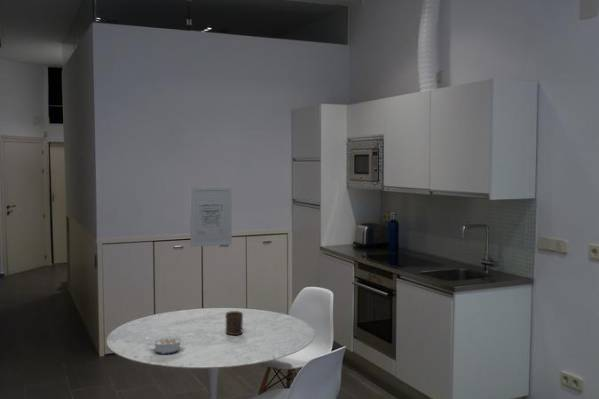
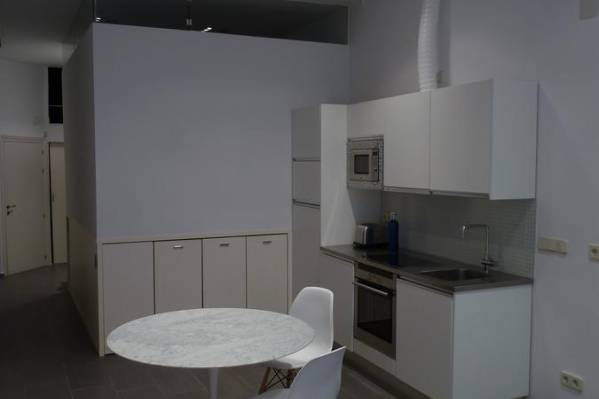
- cup (234, 323)
- legume (166, 344)
- wall art (211, 216)
